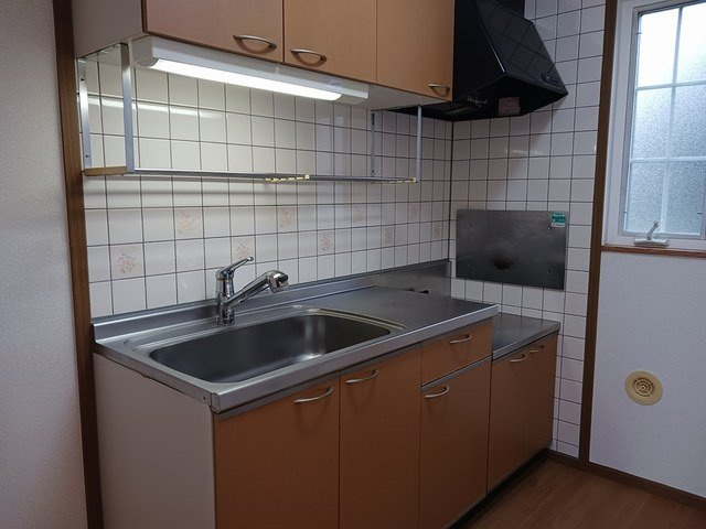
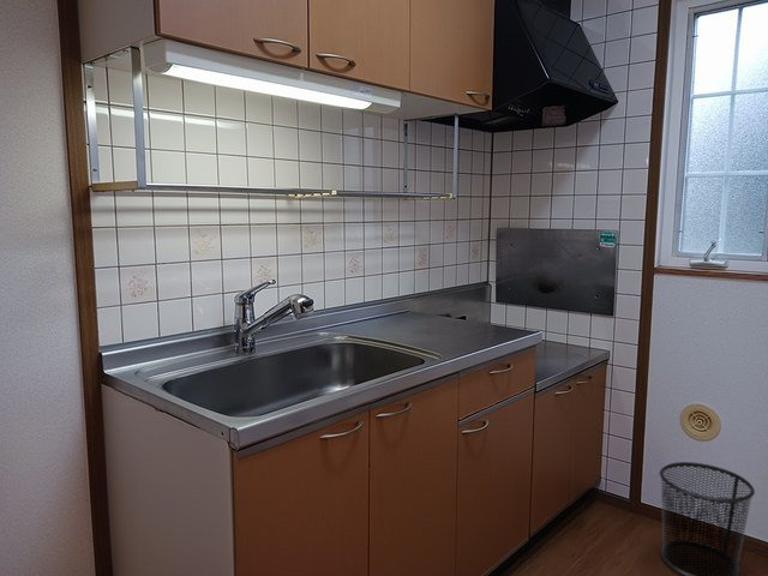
+ trash can (702, 521)
